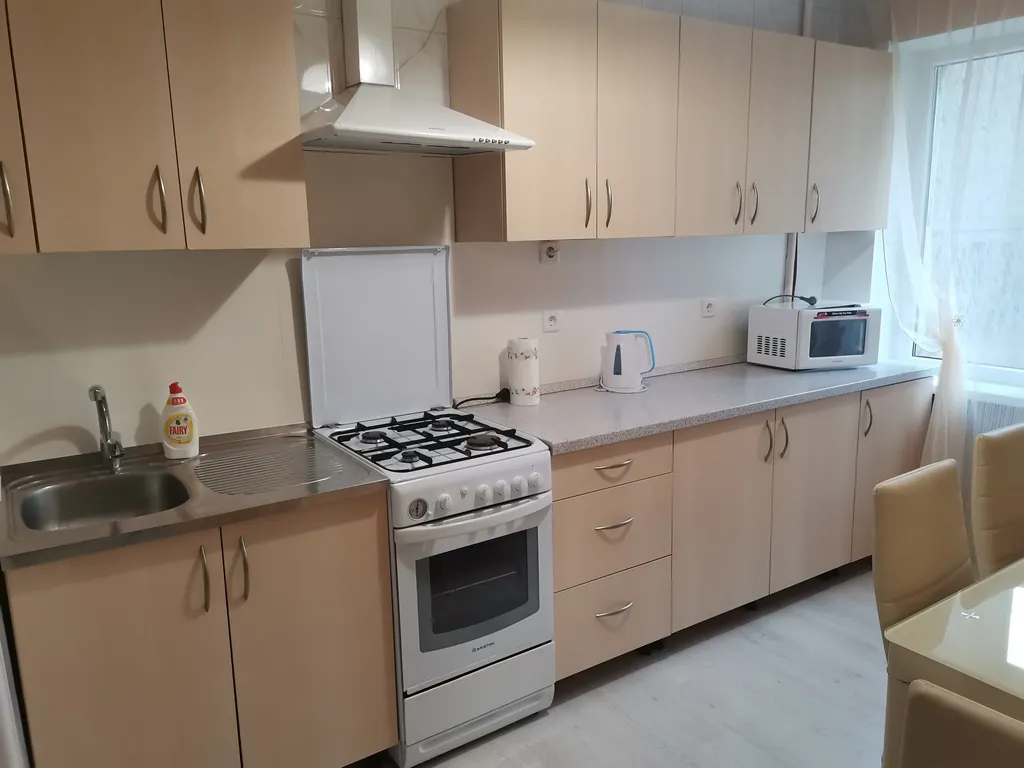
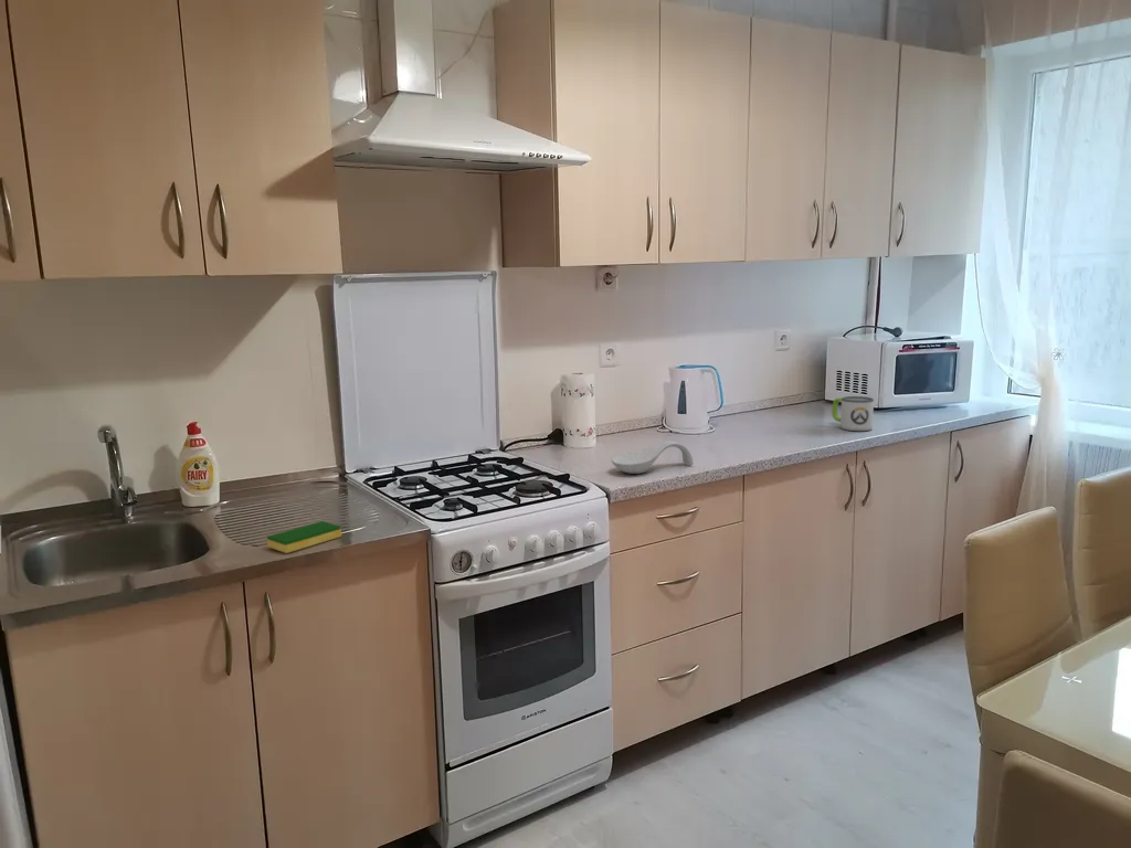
+ mug (852, 412)
+ dish sponge (305, 536)
+ spoon rest (652, 456)
